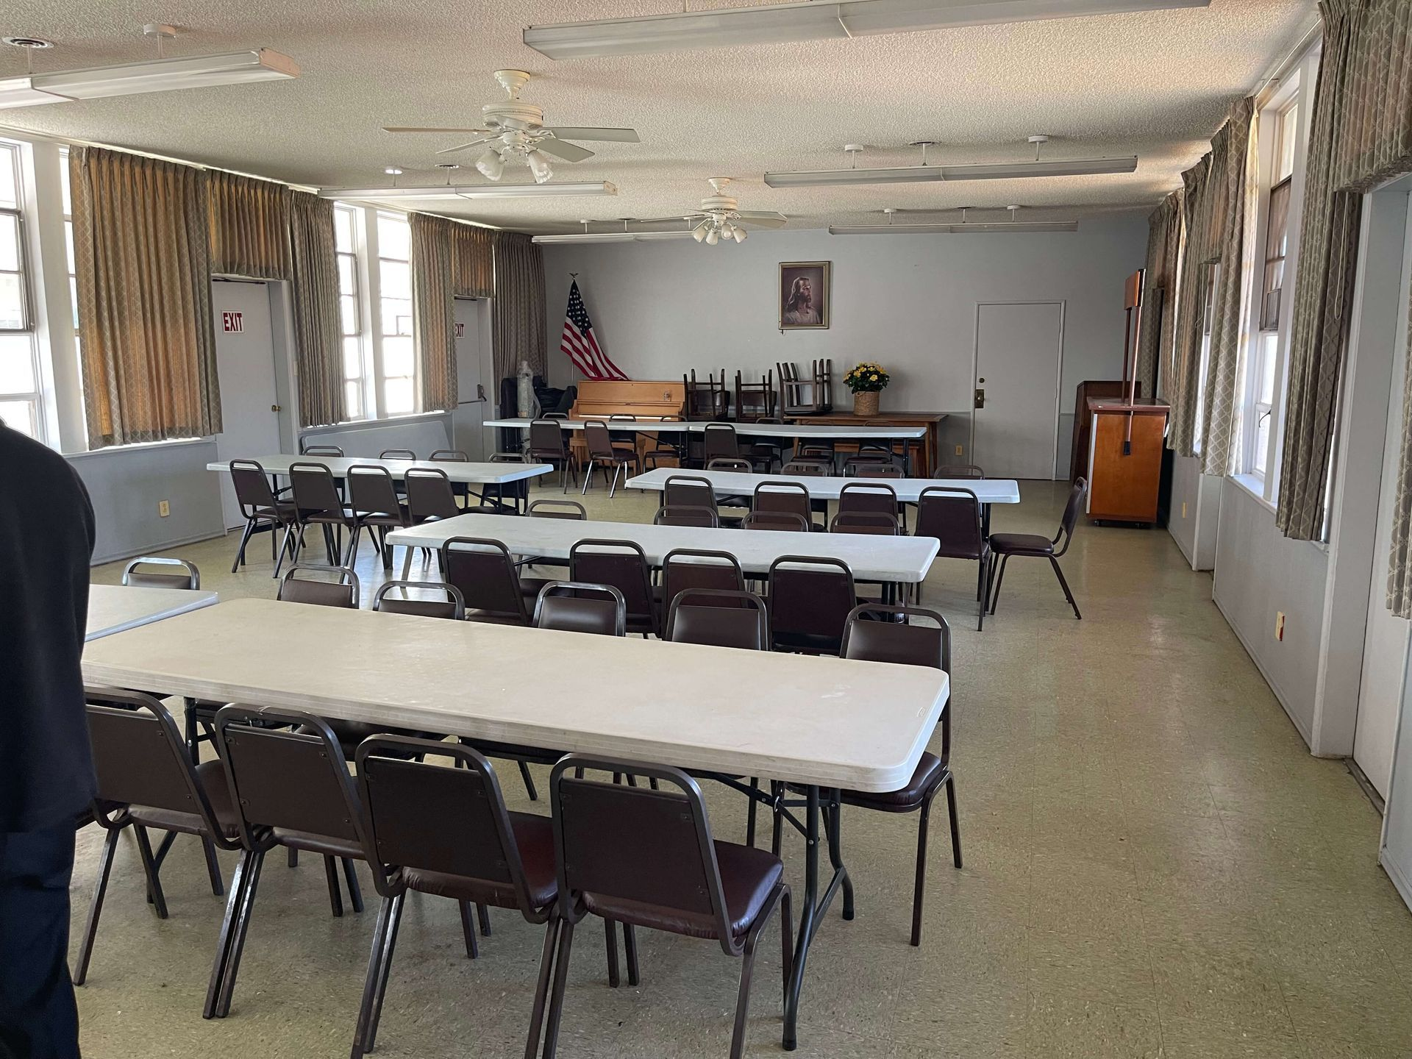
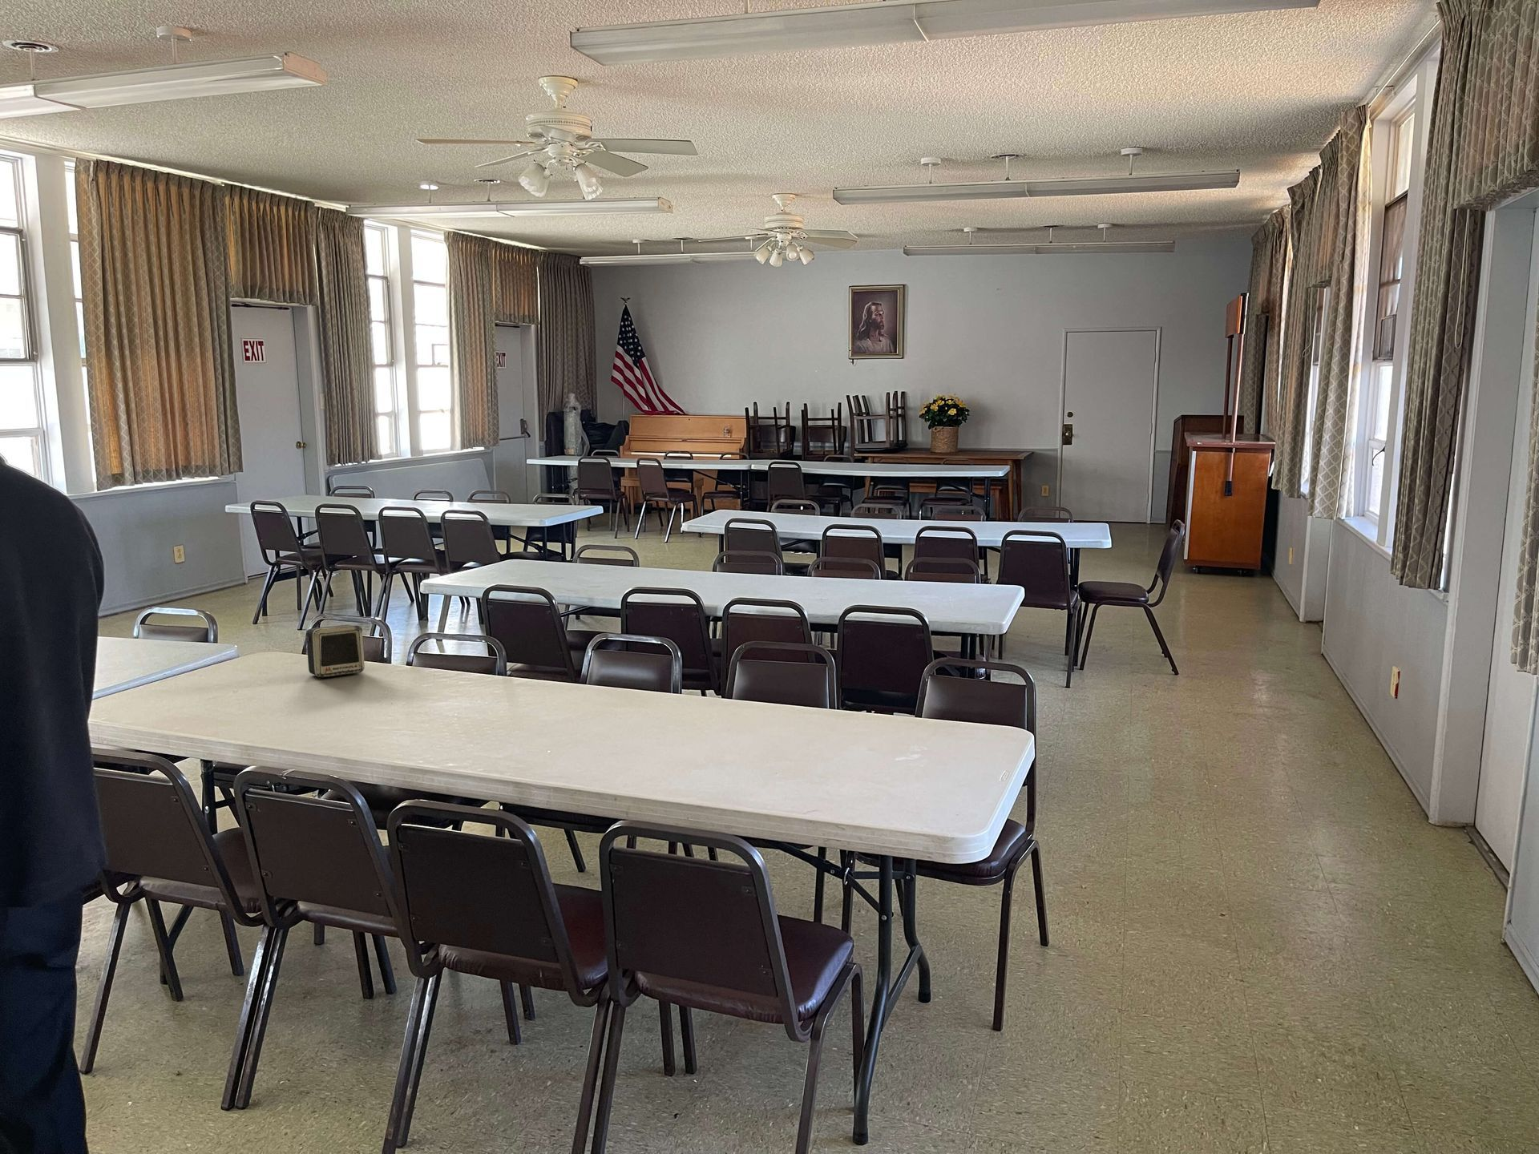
+ speaker (334, 650)
